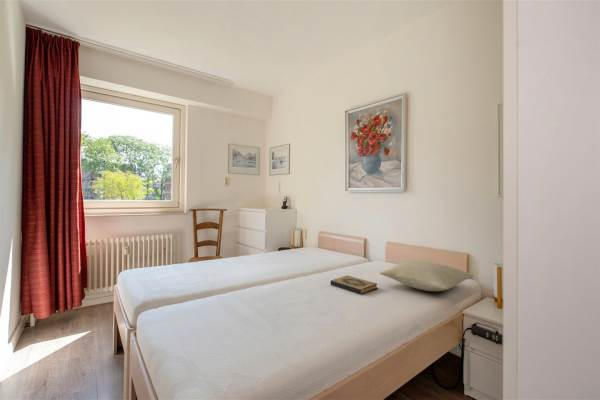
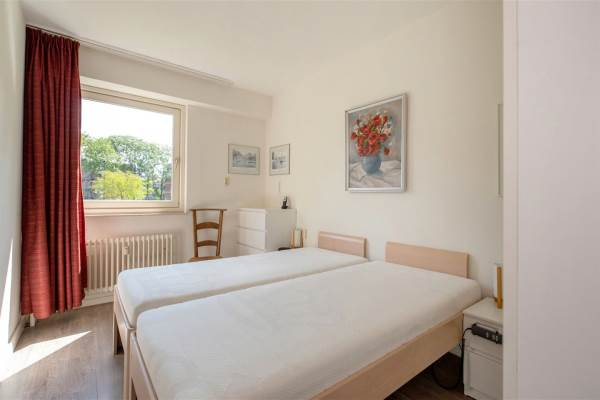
- pillow (425, 274)
- hardback book (353, 284)
